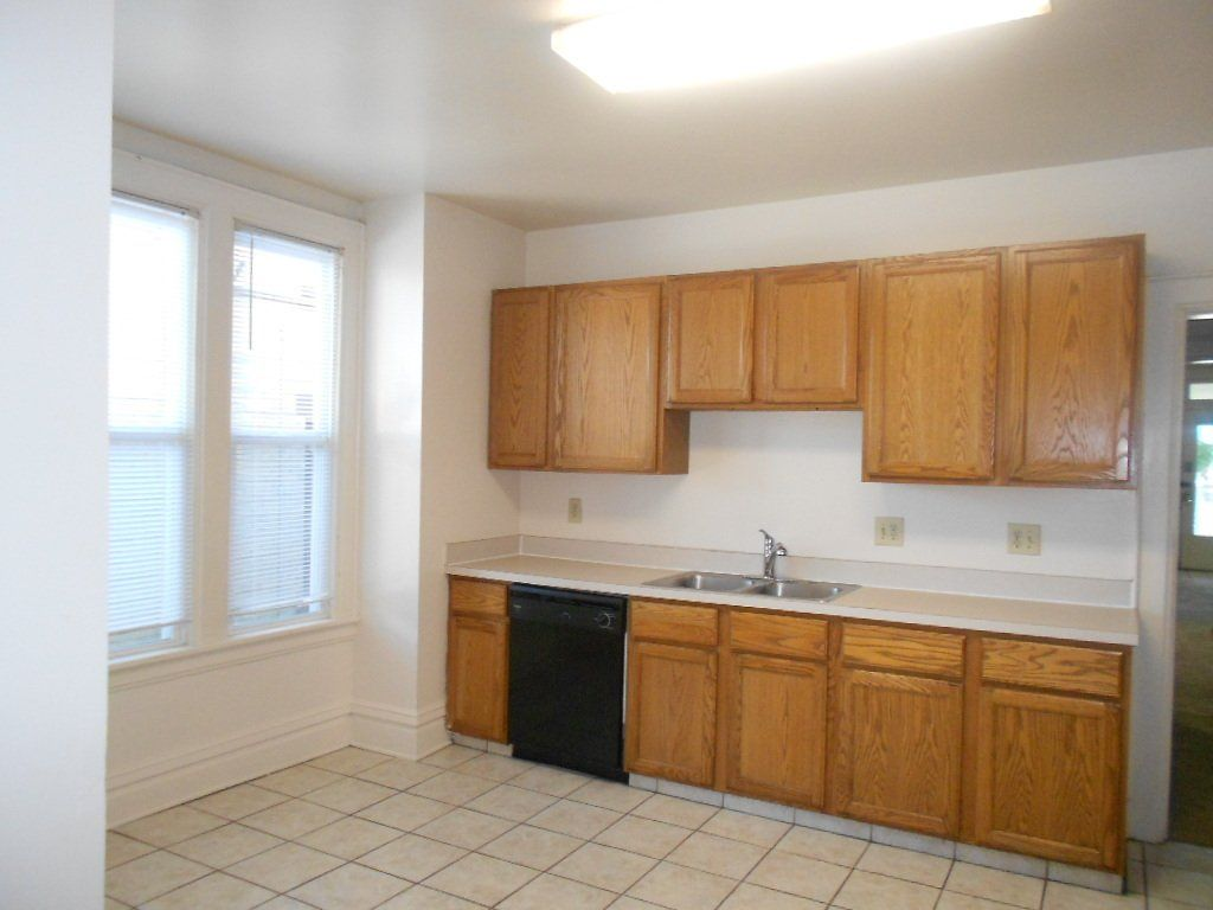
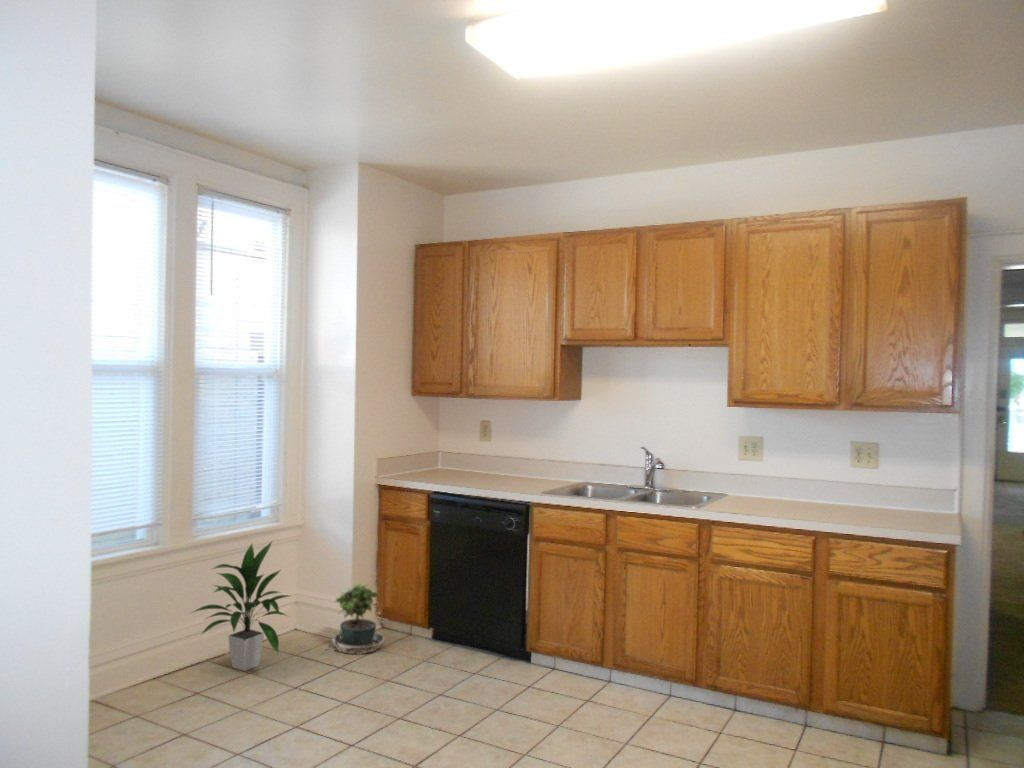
+ potted plant (353, 614)
+ indoor plant (247, 607)
